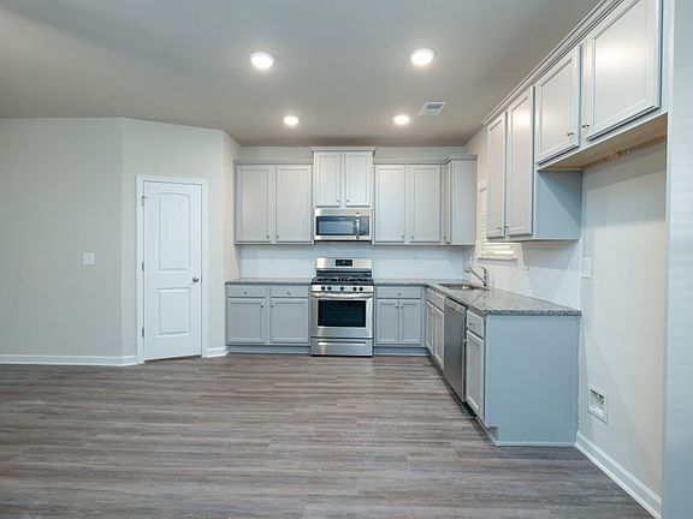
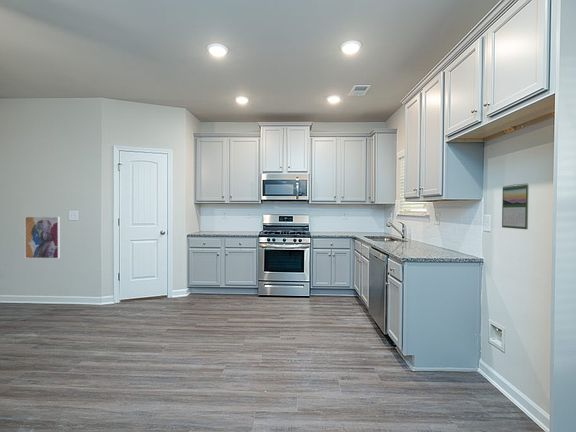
+ wall art (42, 237)
+ calendar (514, 206)
